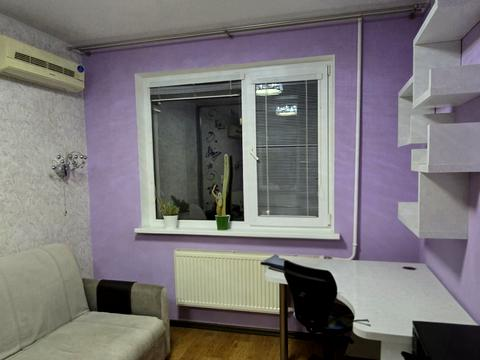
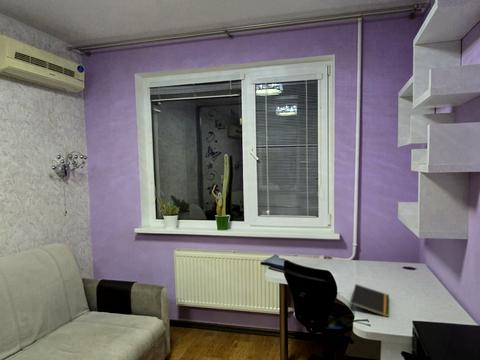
+ notepad (370, 299)
